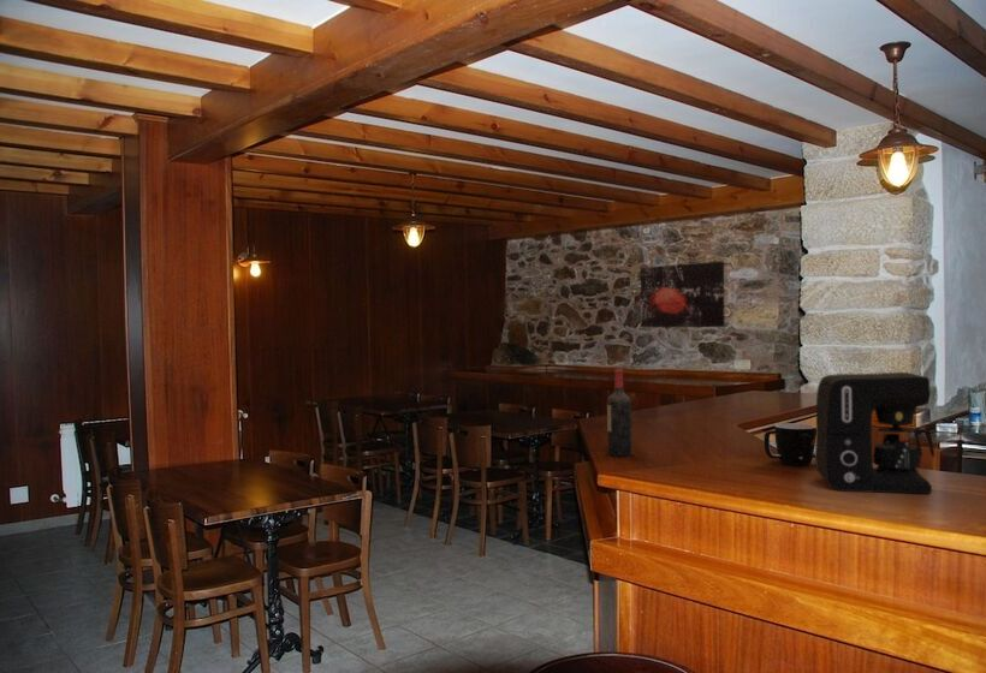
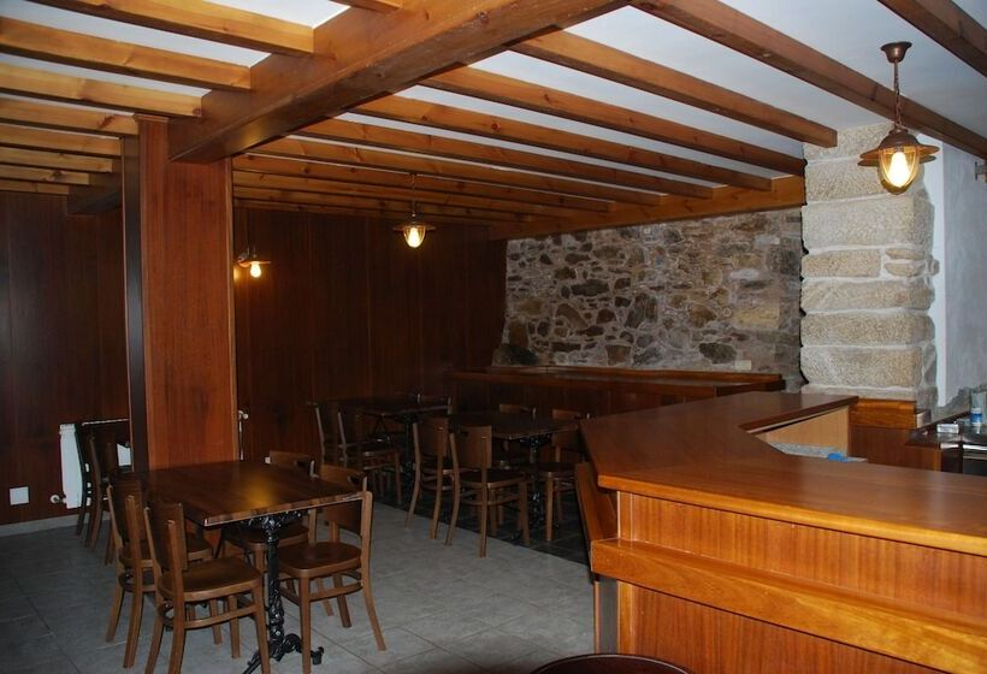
- coffee maker (879, 429)
- wine bottle (619, 412)
- wall art (681, 296)
- mug (795, 443)
